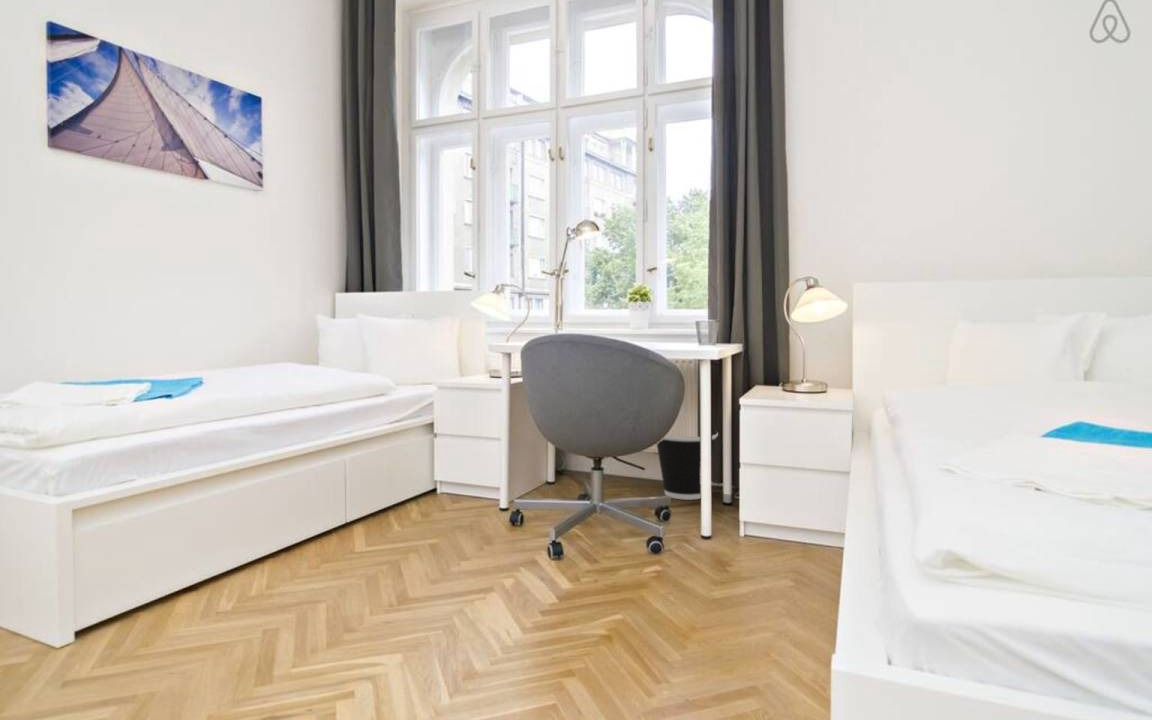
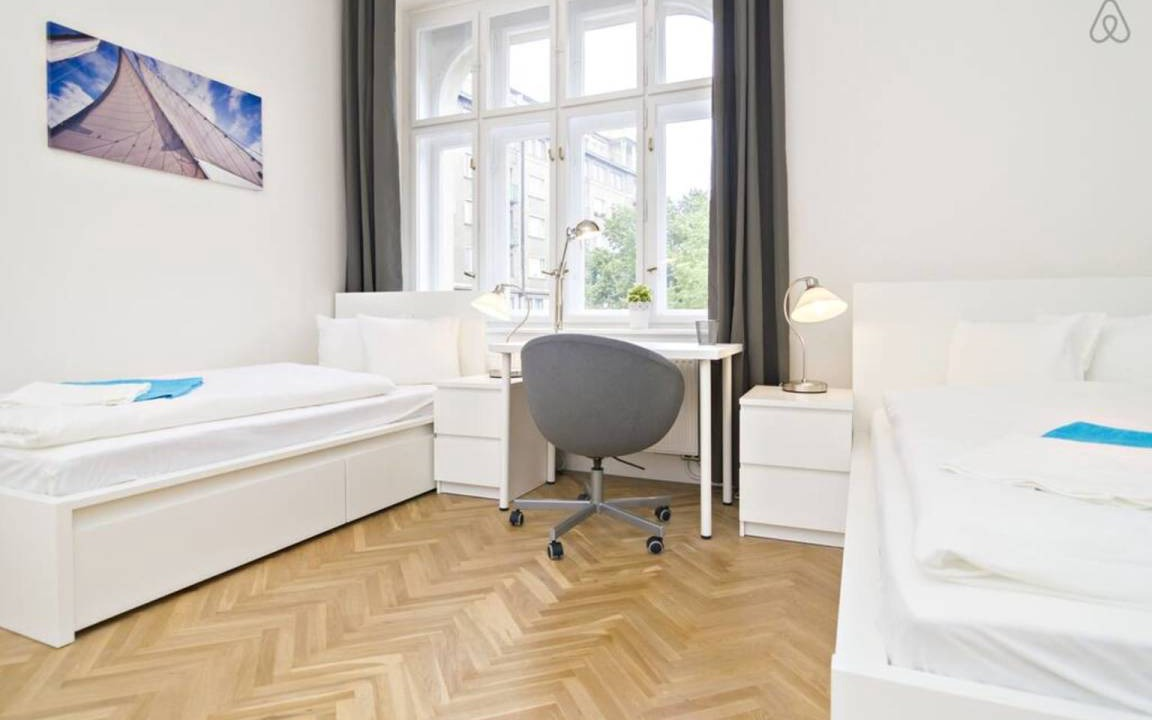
- wastebasket (685, 463)
